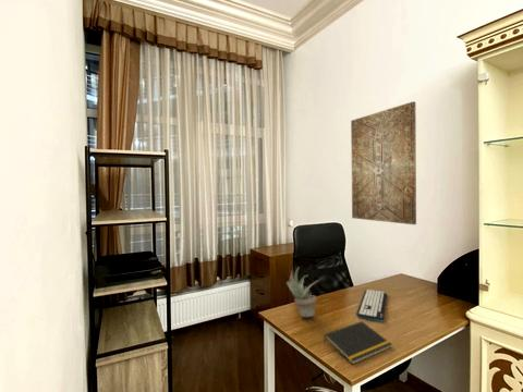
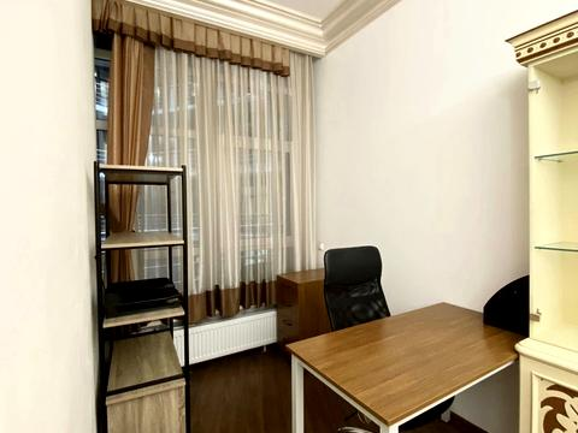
- wall art (380, 167)
- notepad (357, 340)
- keyboard (373, 303)
- succulent plant (301, 289)
